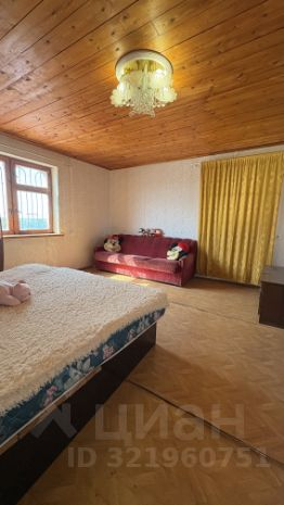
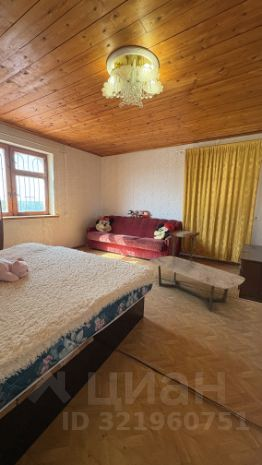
+ side table (190, 250)
+ coffee table (192, 278)
